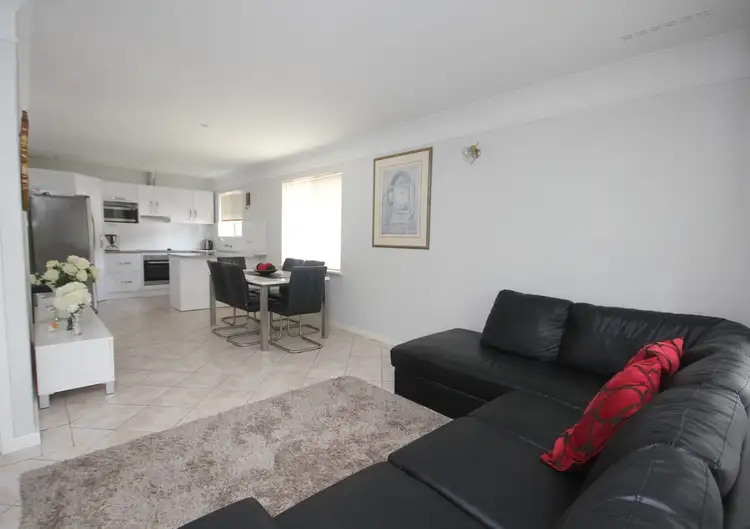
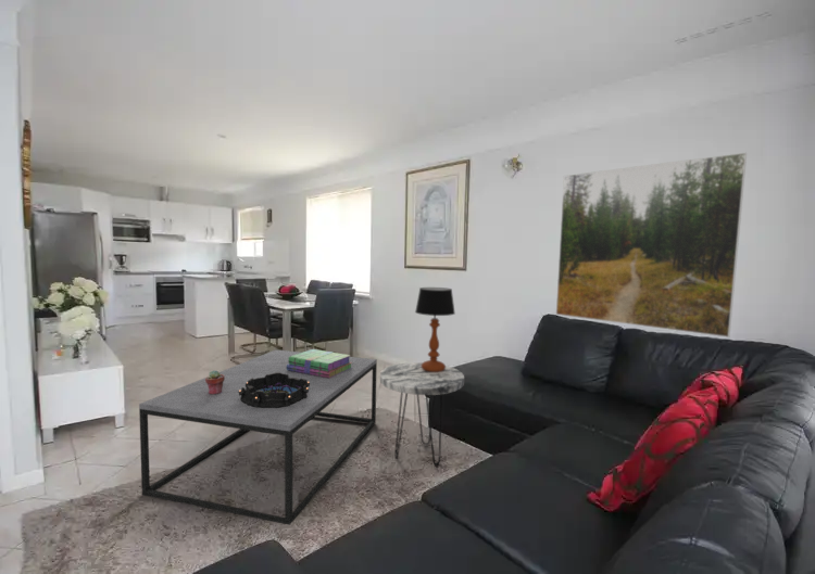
+ stack of books (319, 361)
+ decorative bowl (275, 387)
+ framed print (636, 246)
+ table lamp (434, 329)
+ side table (419, 414)
+ potted succulent (214, 381)
+ coffee table (280, 414)
